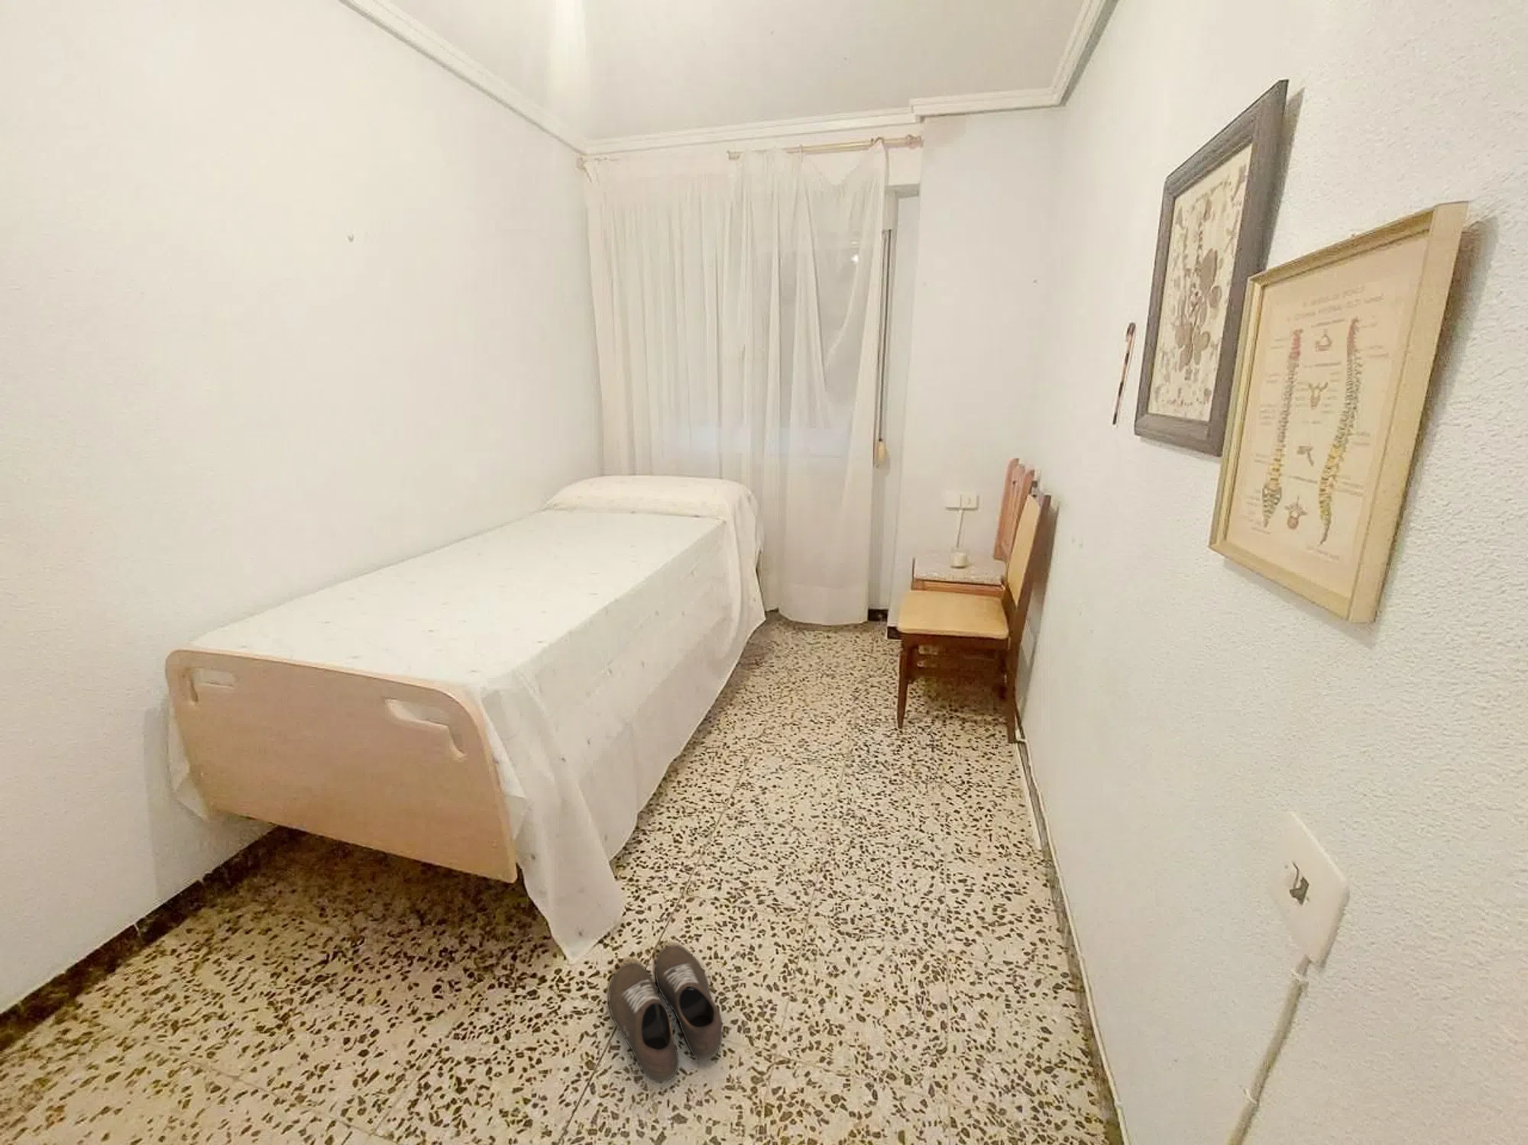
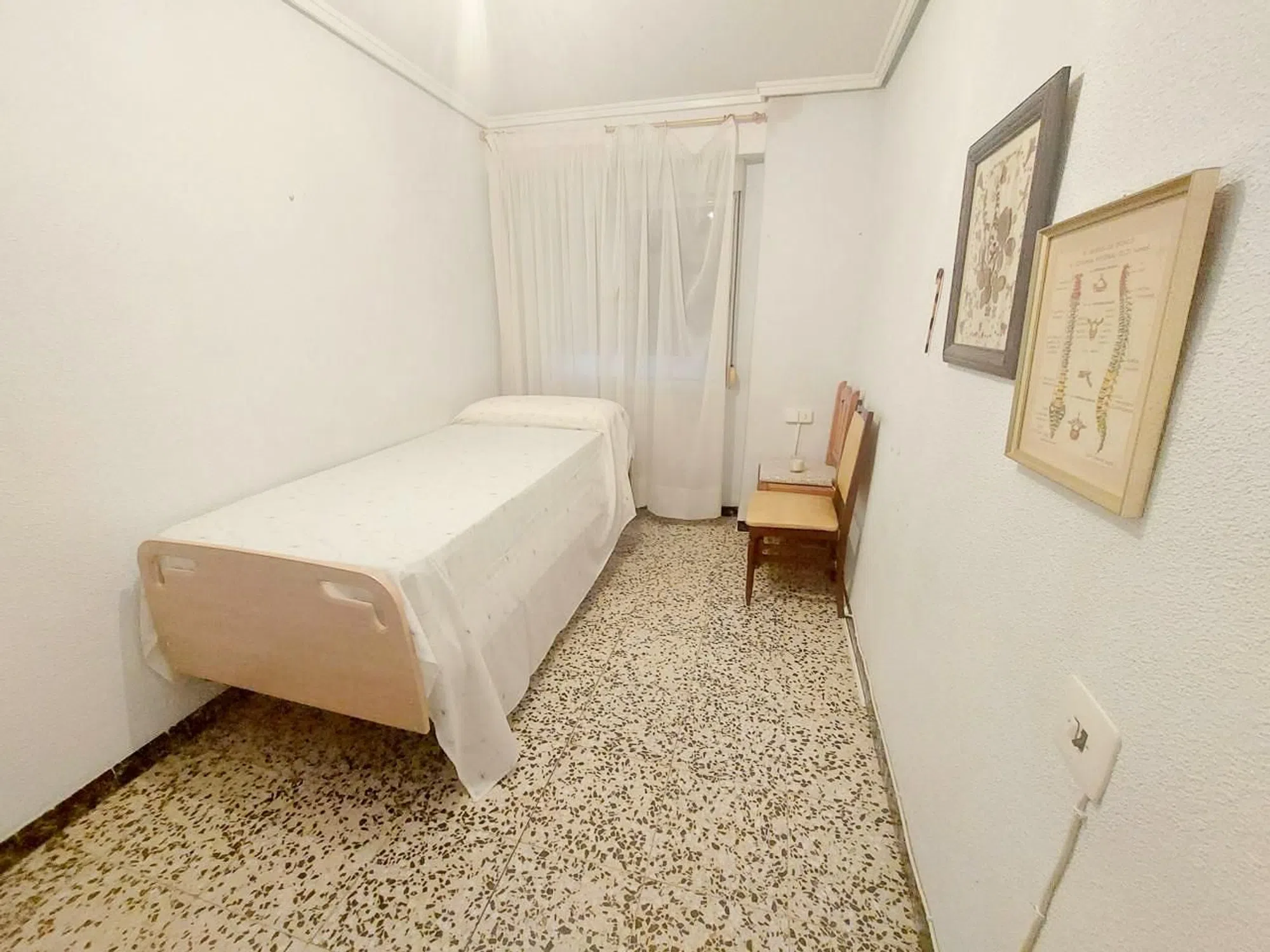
- shoe (665, 999)
